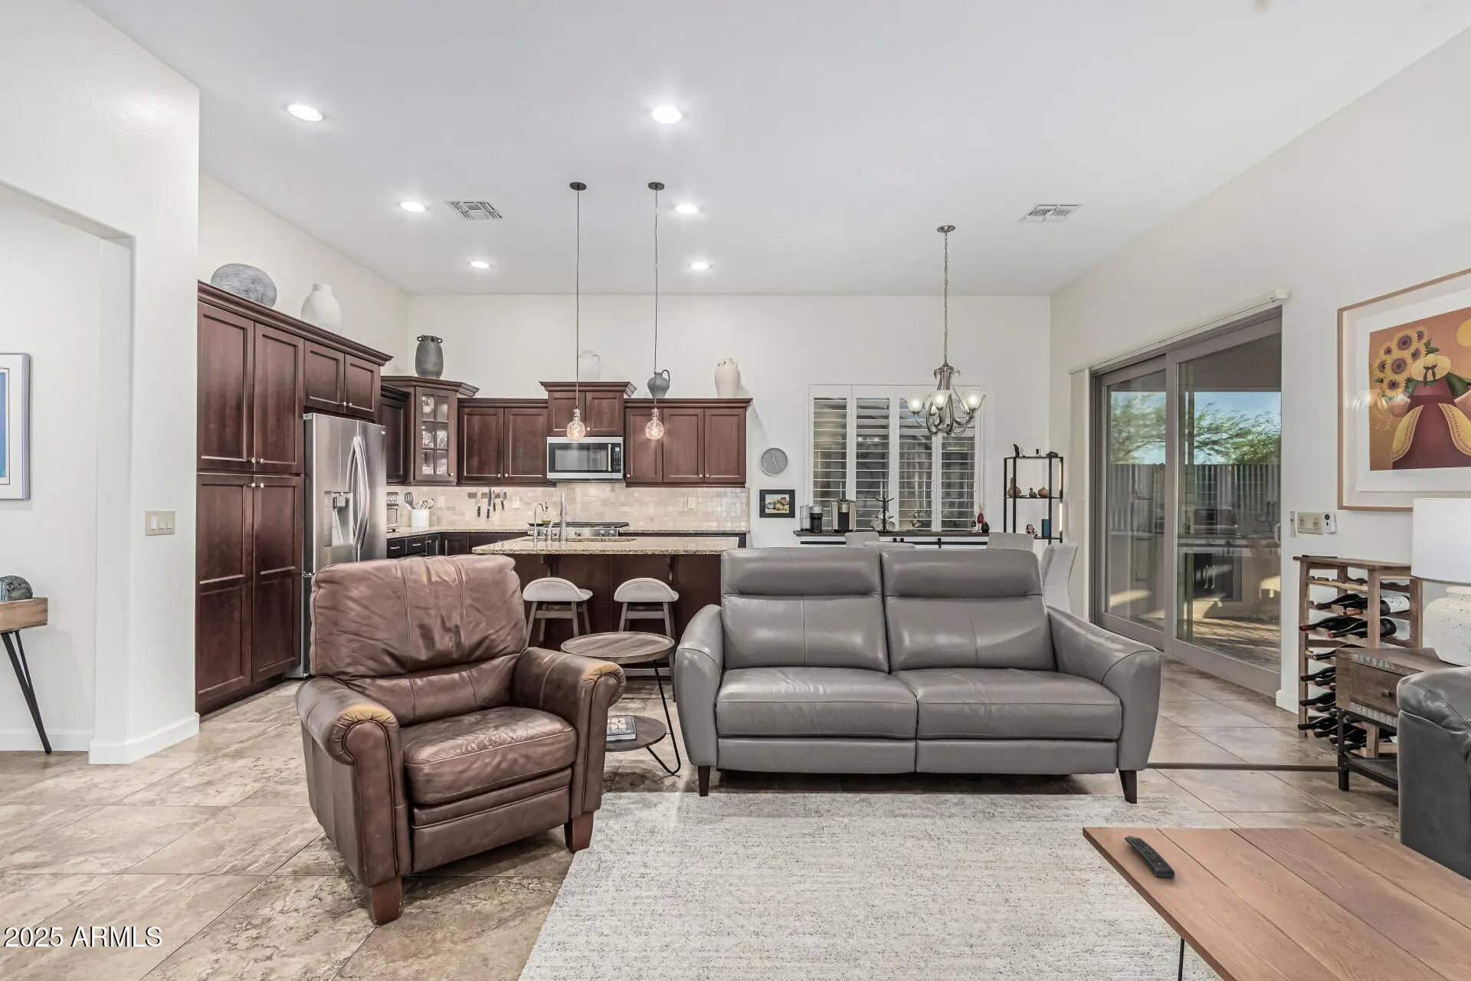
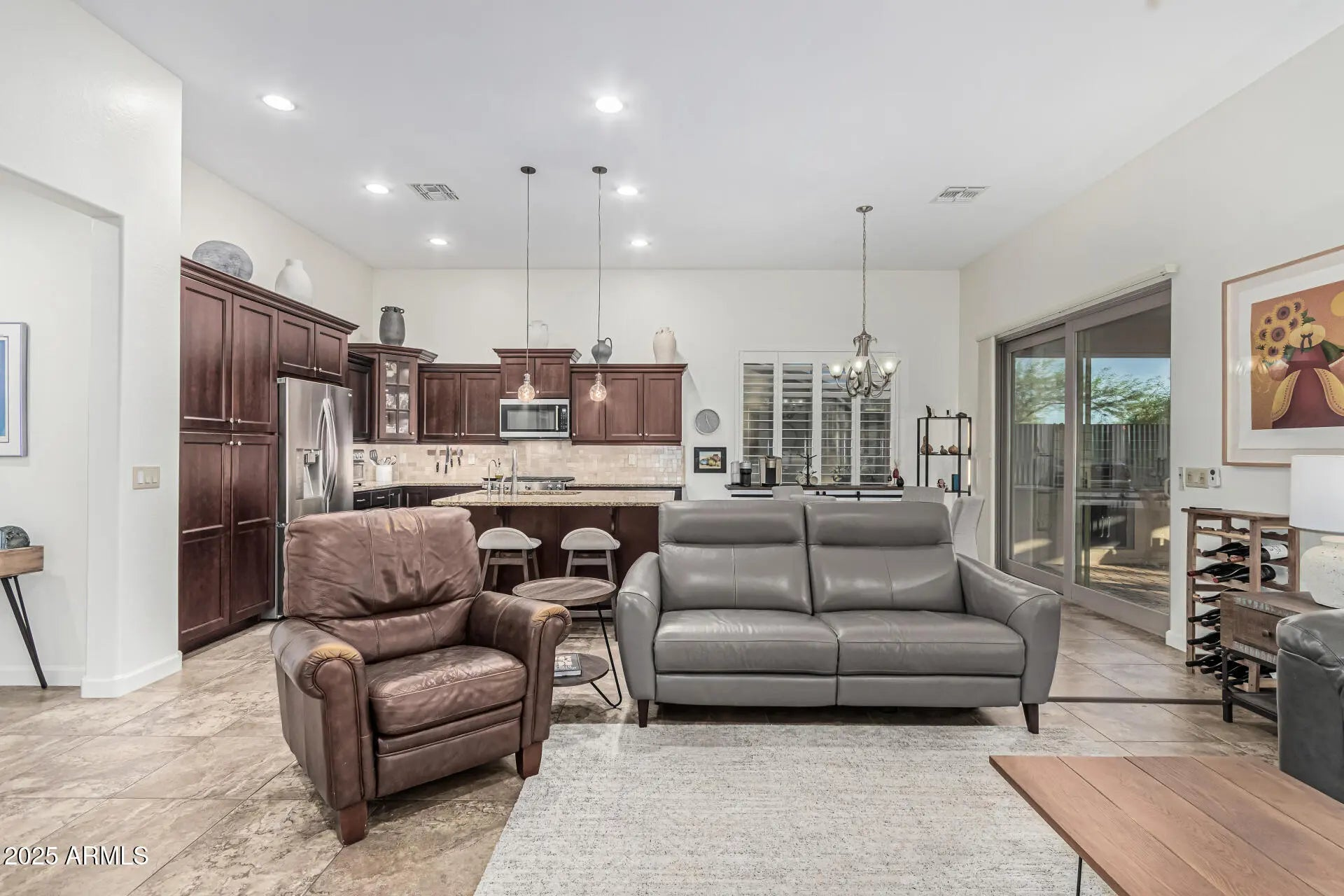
- remote control (1146, 854)
